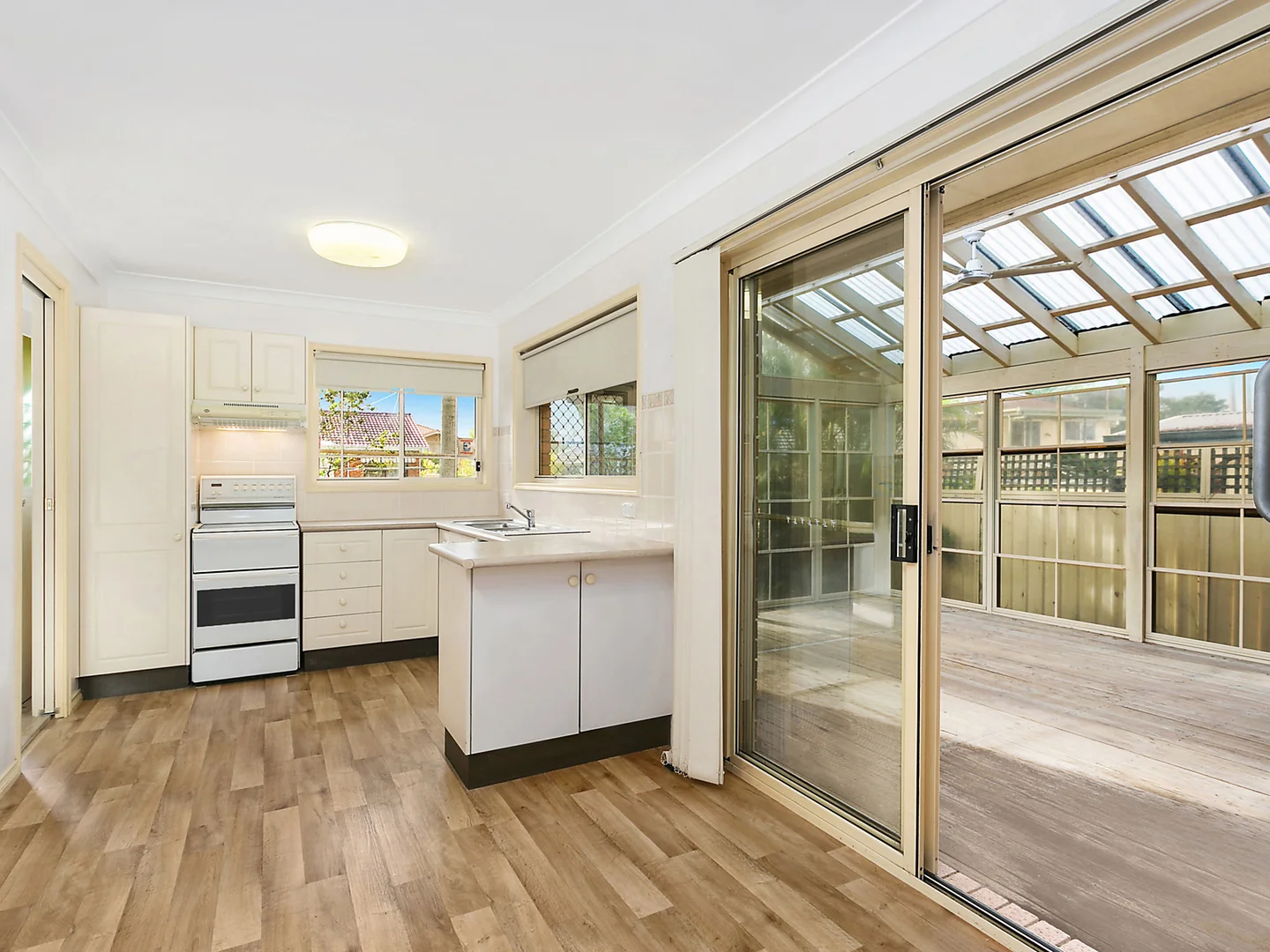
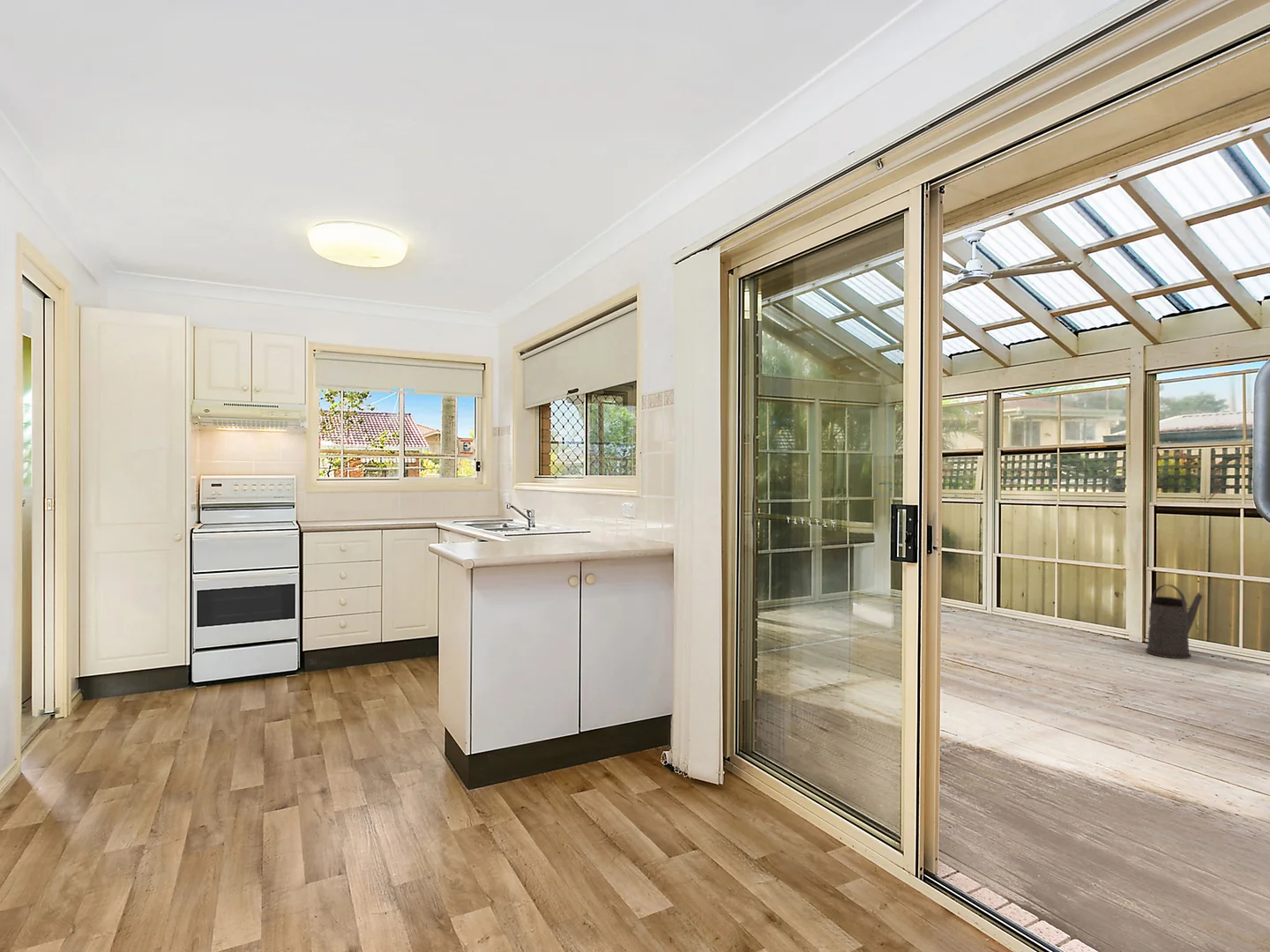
+ watering can (1176, 618)
